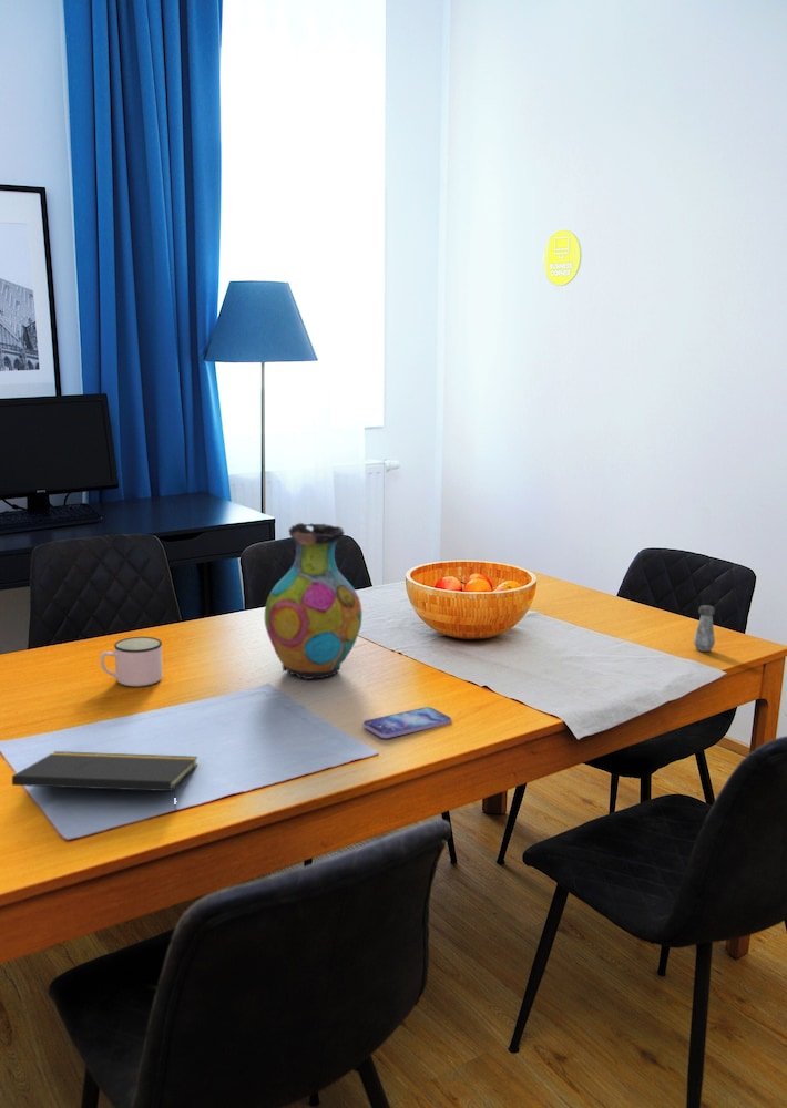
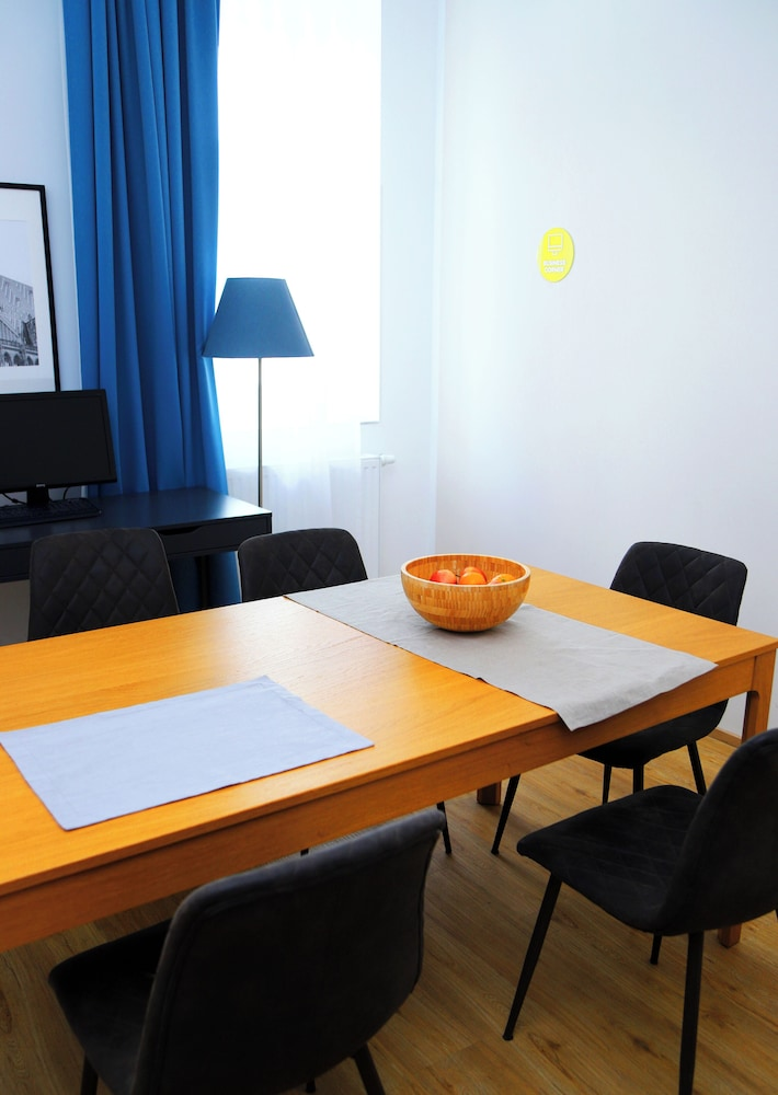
- mug (131, 663)
- smartphone (407, 721)
- salt shaker (705, 627)
- vase (313, 599)
- notepad (109, 770)
